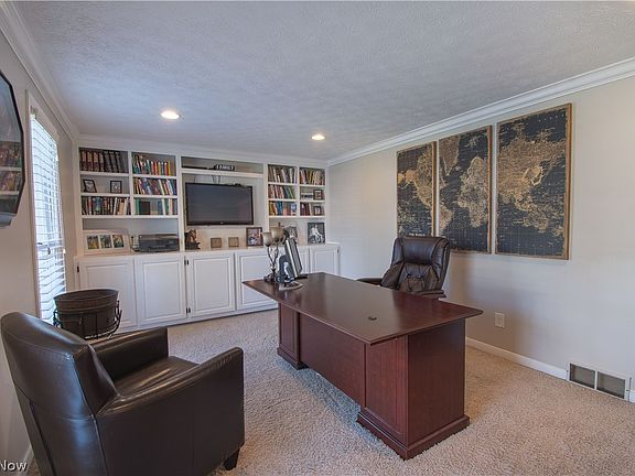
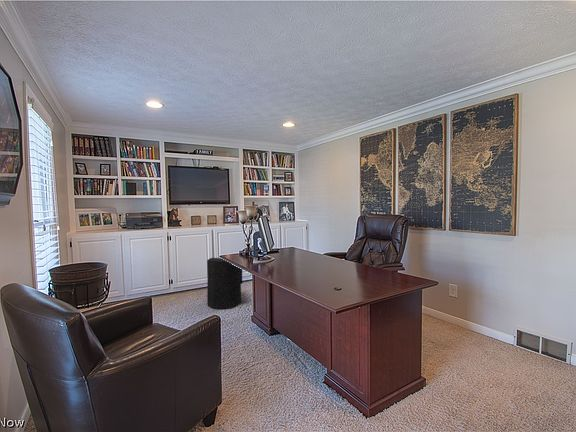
+ trash can (224, 279)
